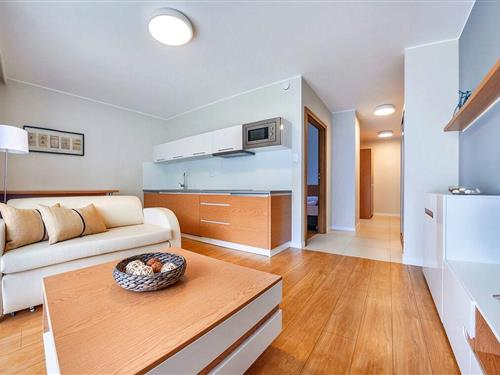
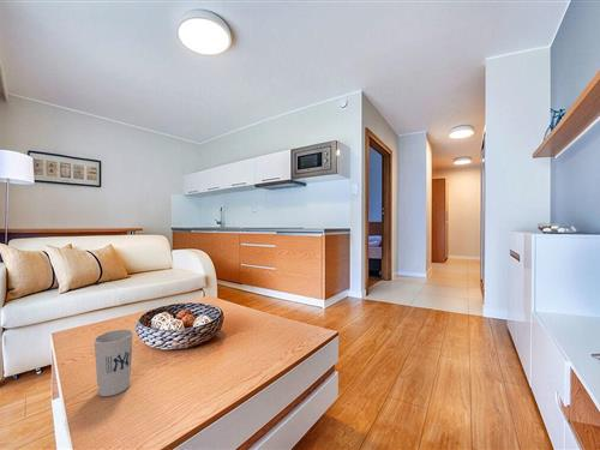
+ cup (114, 361)
